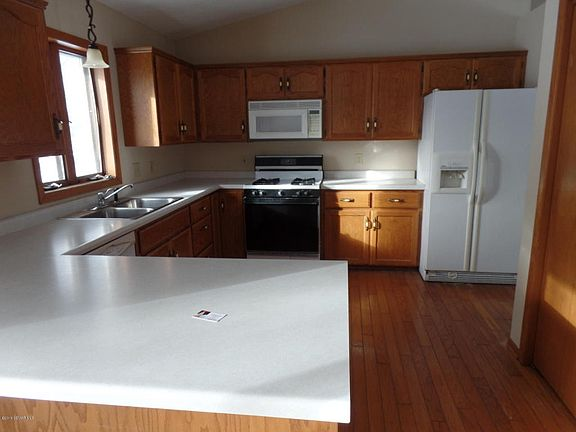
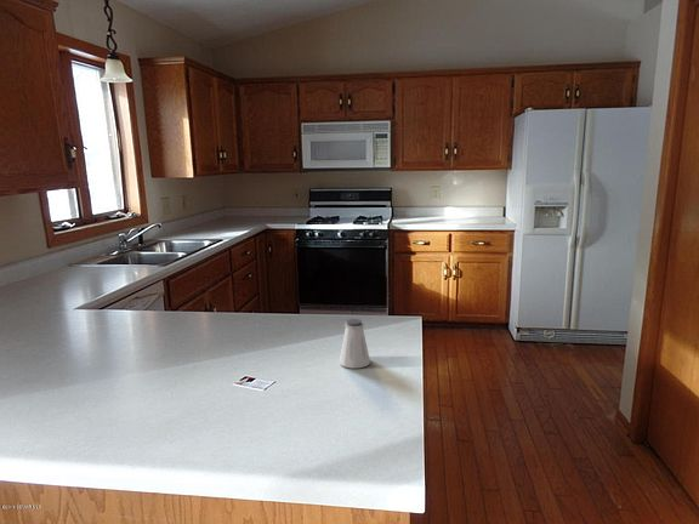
+ saltshaker (354, 341)
